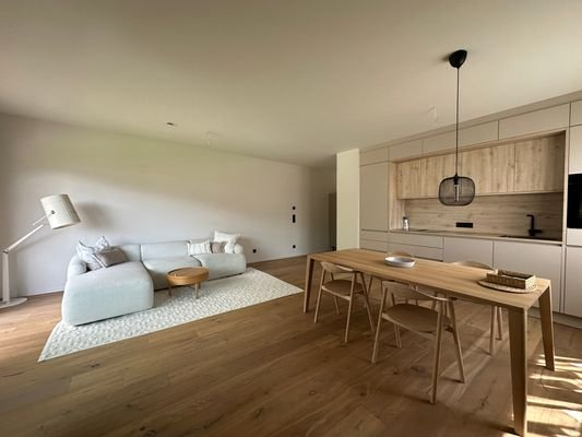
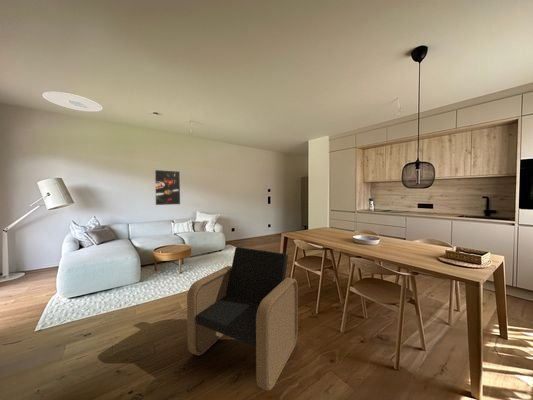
+ ceiling light (74, 100)
+ armchair (245, 303)
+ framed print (168, 187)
